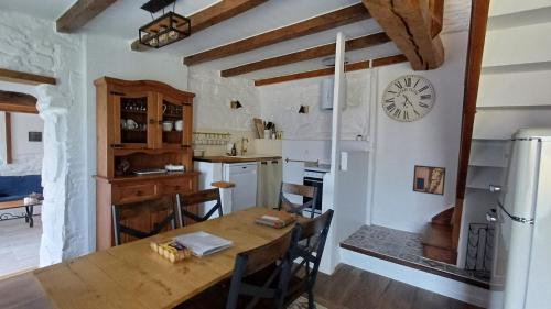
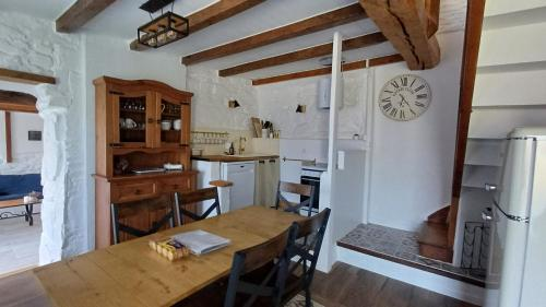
- notebook (276, 218)
- wall art (429, 179)
